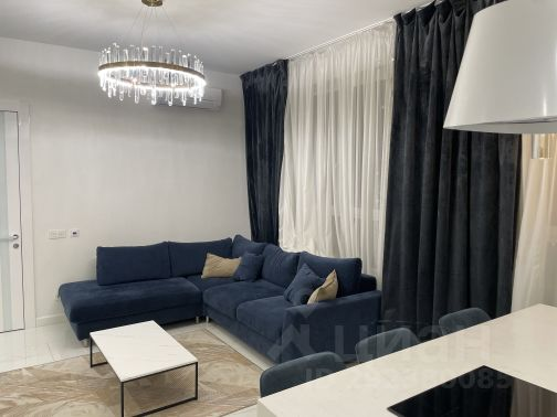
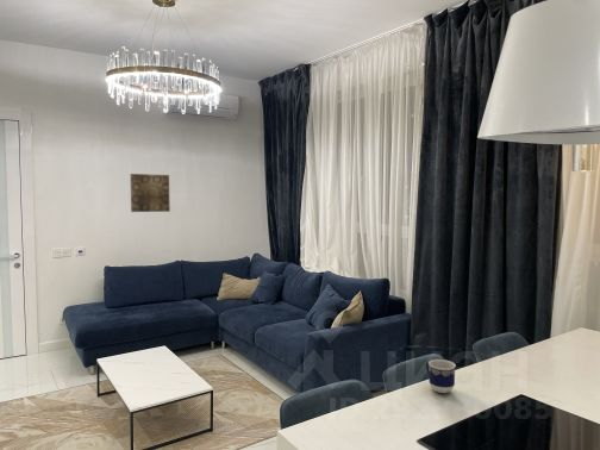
+ wall art (150, 193)
+ cup (438, 375)
